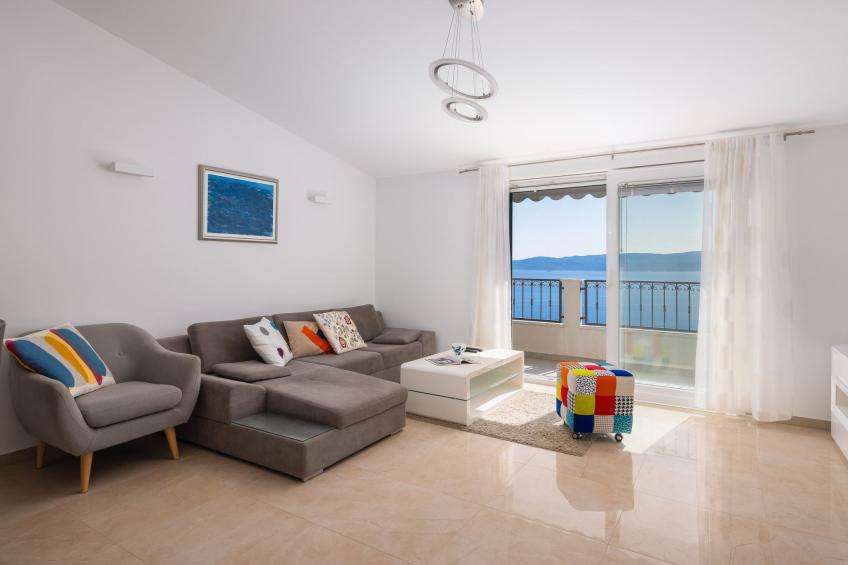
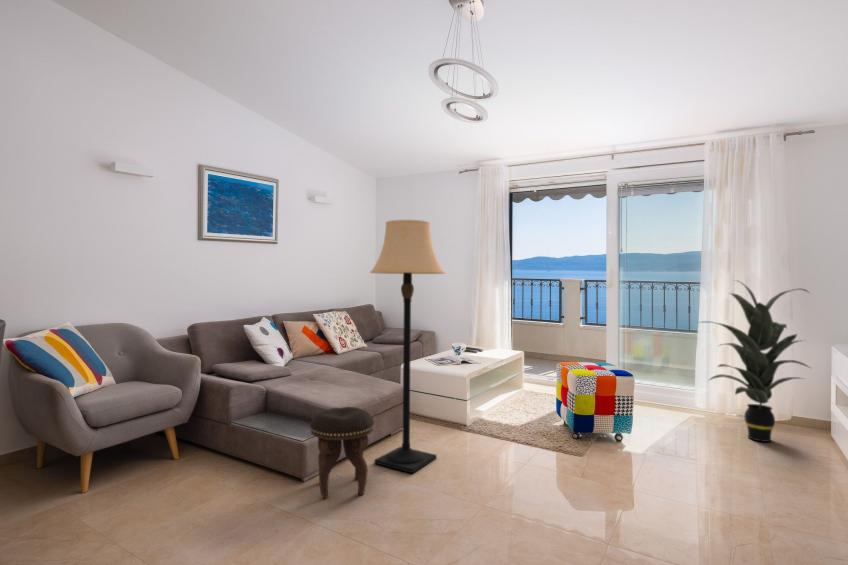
+ lamp (407, 341)
+ footstool (341, 448)
+ indoor plant (753, 358)
